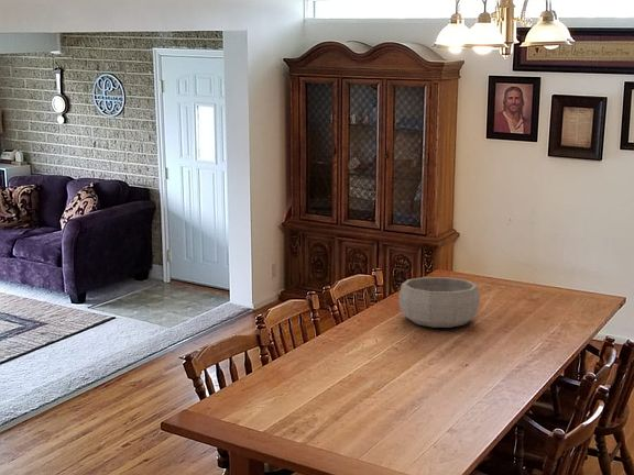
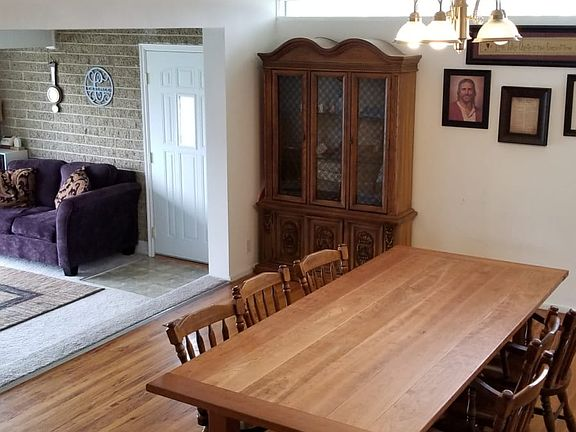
- decorative bowl (438, 302)
